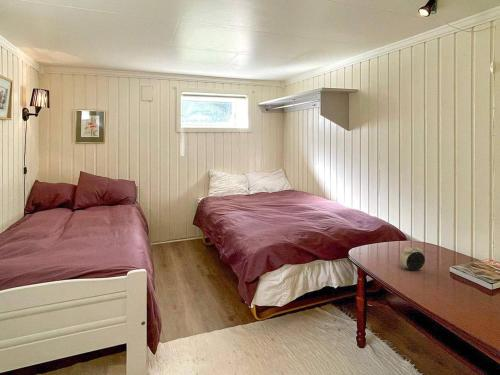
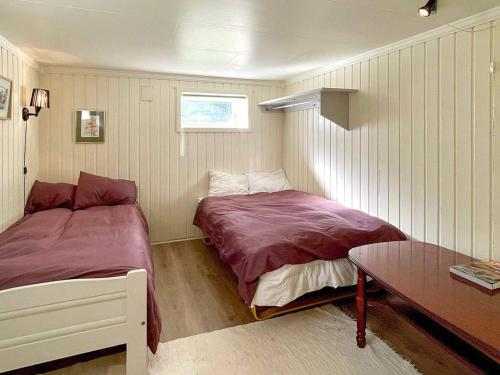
- alarm clock (412, 256)
